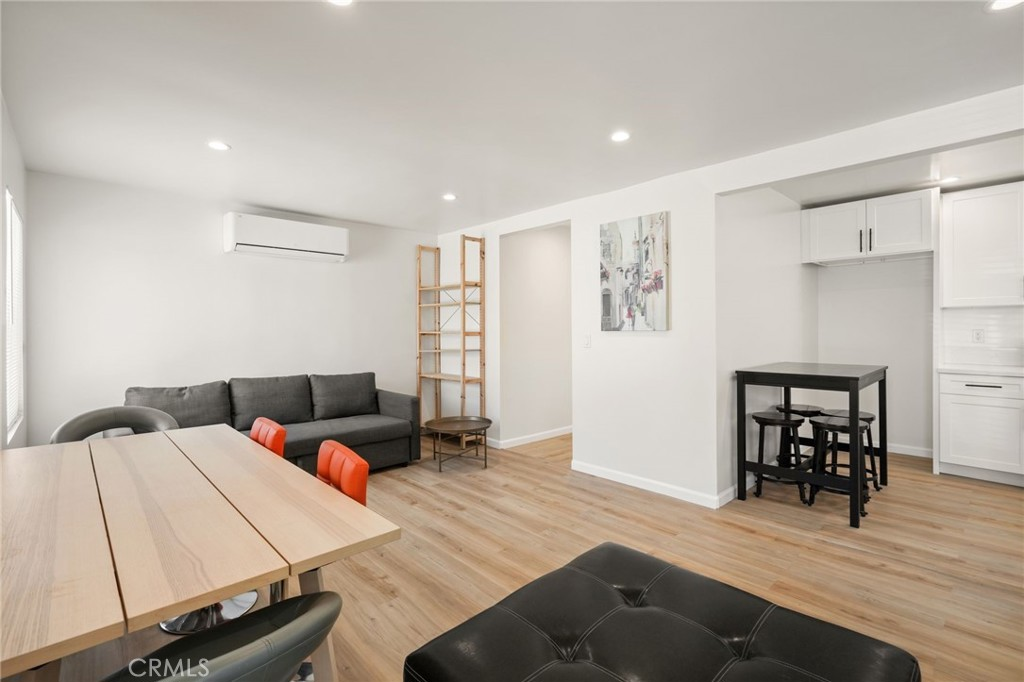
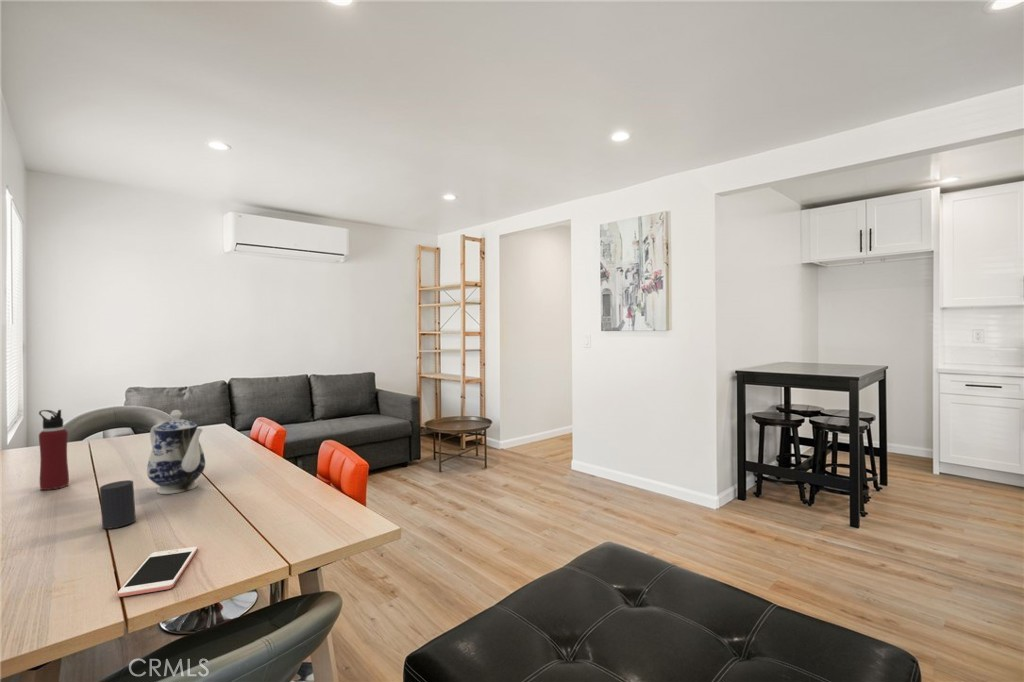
+ water bottle (53, 448)
+ cell phone (161, 569)
+ cup (118, 503)
+ teapot (176, 449)
